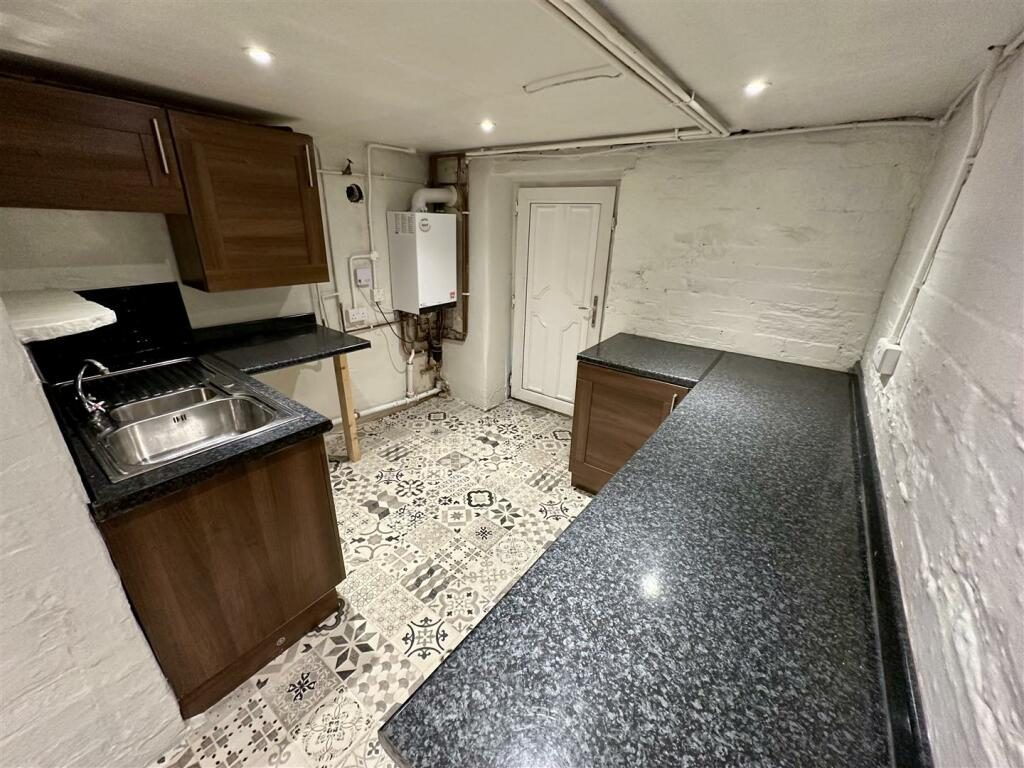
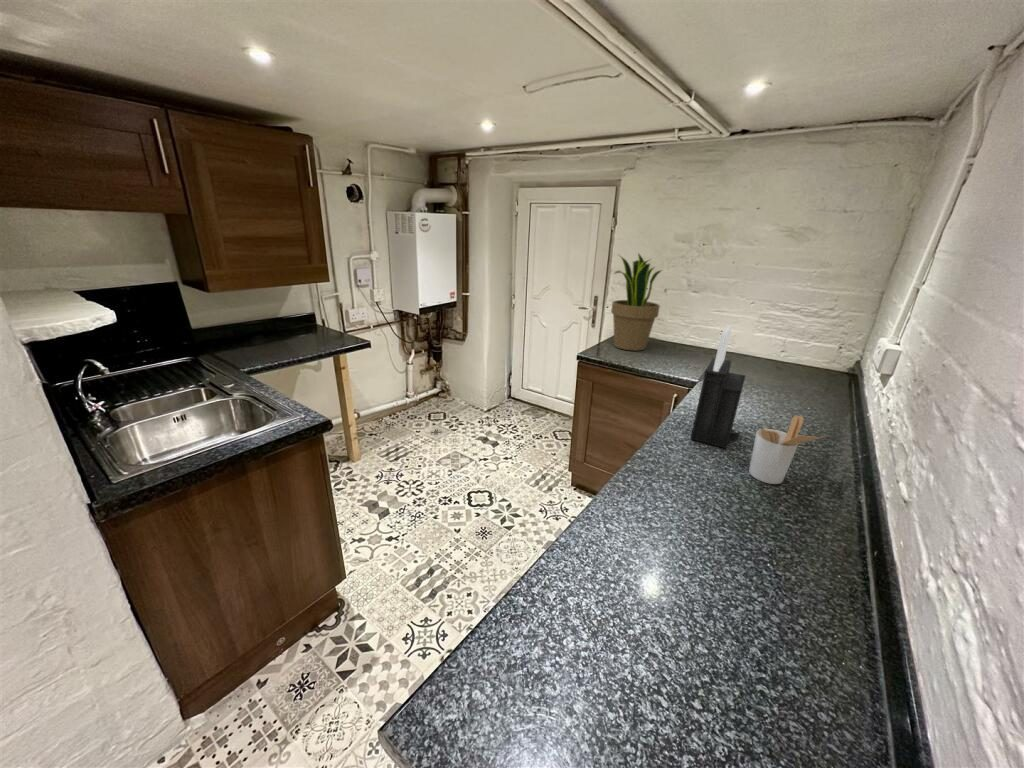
+ potted plant (631, 301)
+ utensil holder (782, 451)
+ knife block (727, 385)
